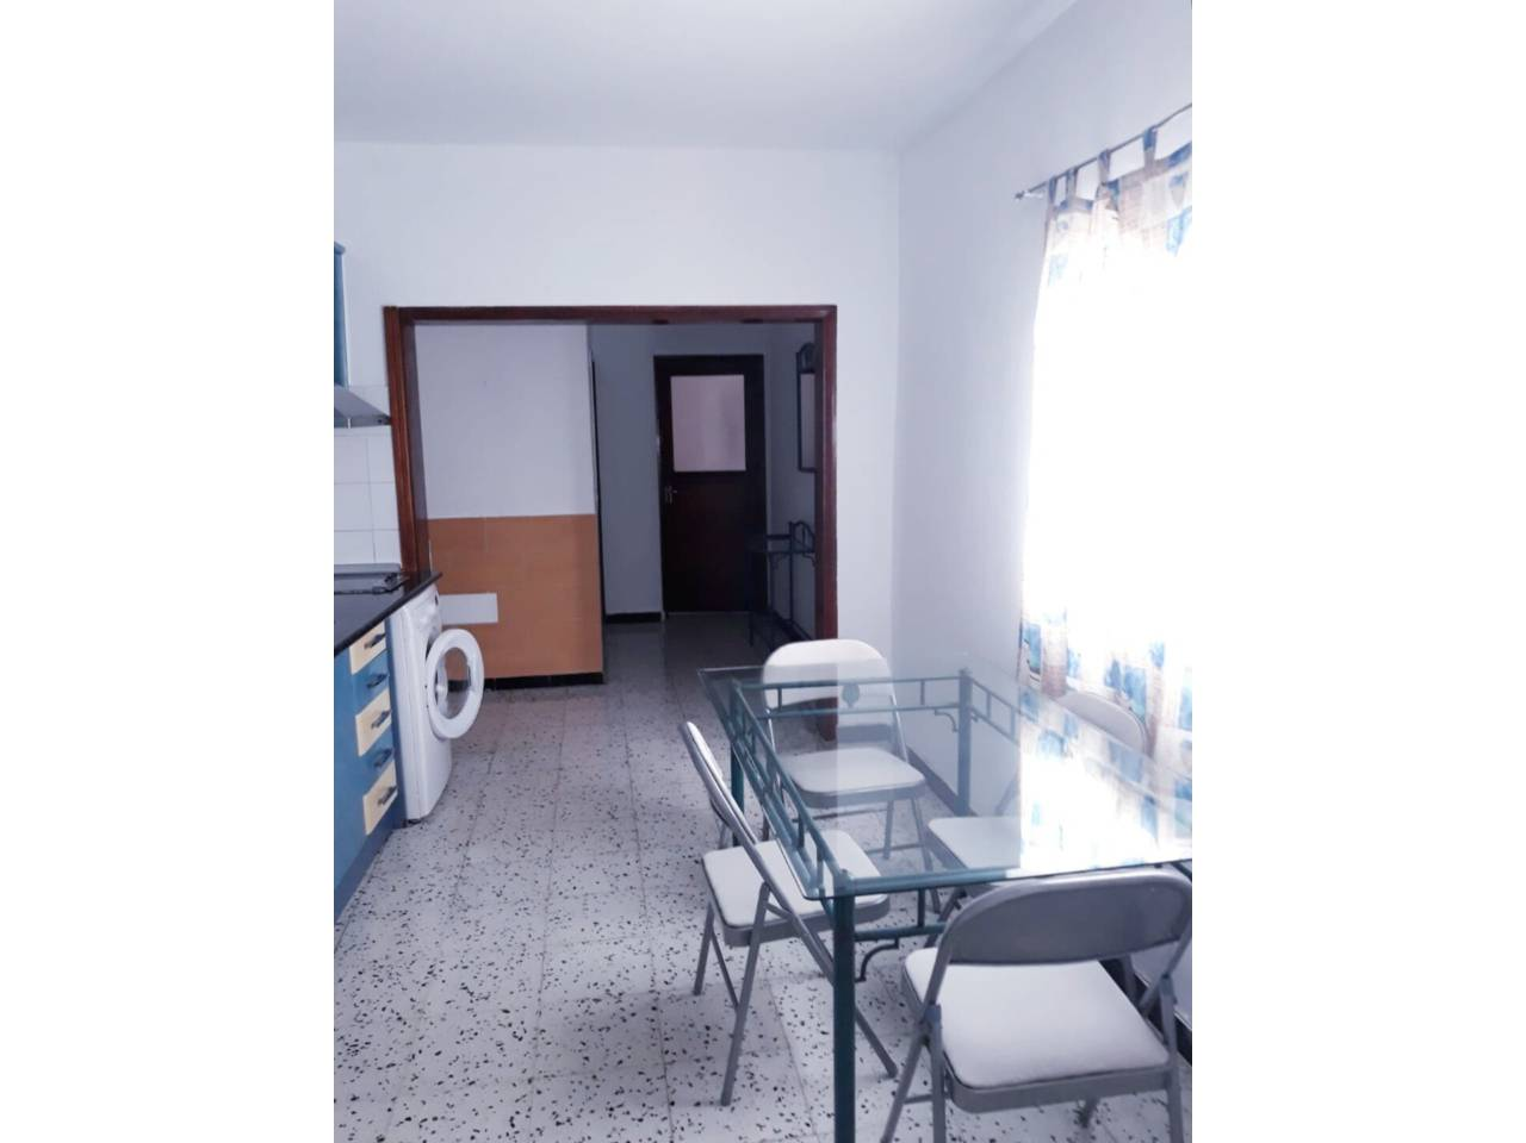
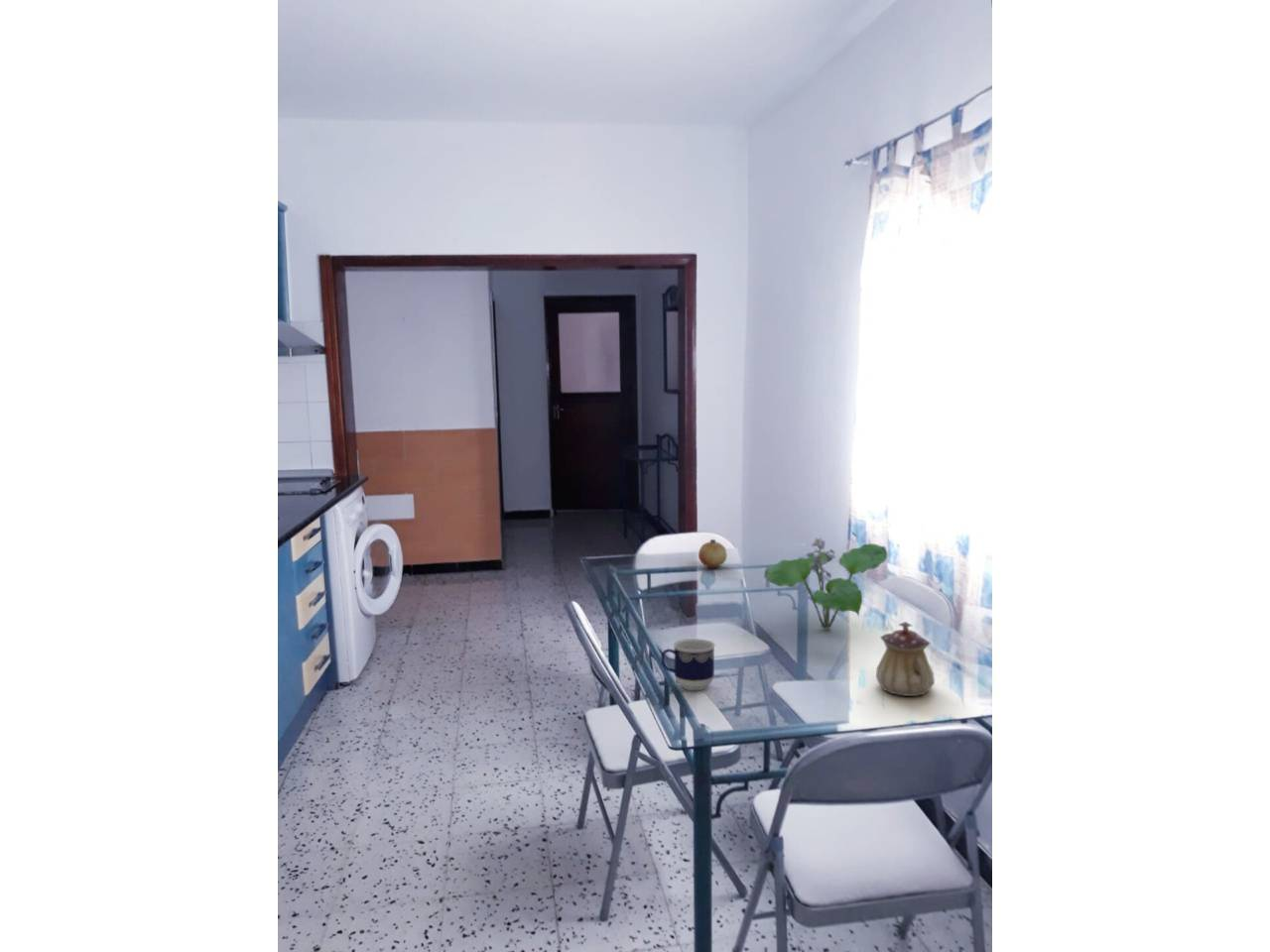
+ cup (688, 665)
+ plant (826, 585)
+ teapot (906, 656)
+ fruit (712, 552)
